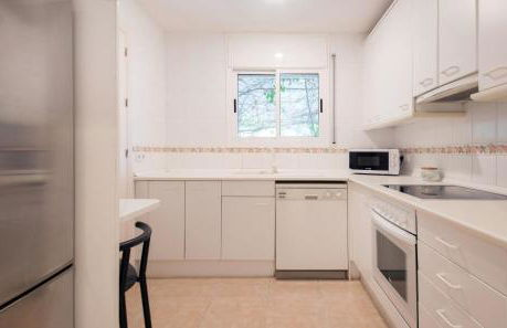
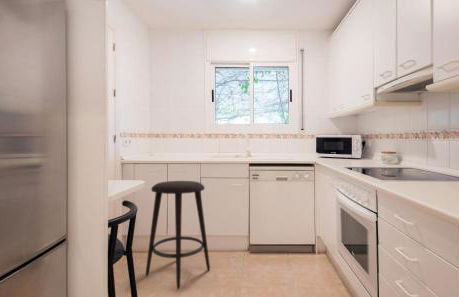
+ stool (178, 228)
